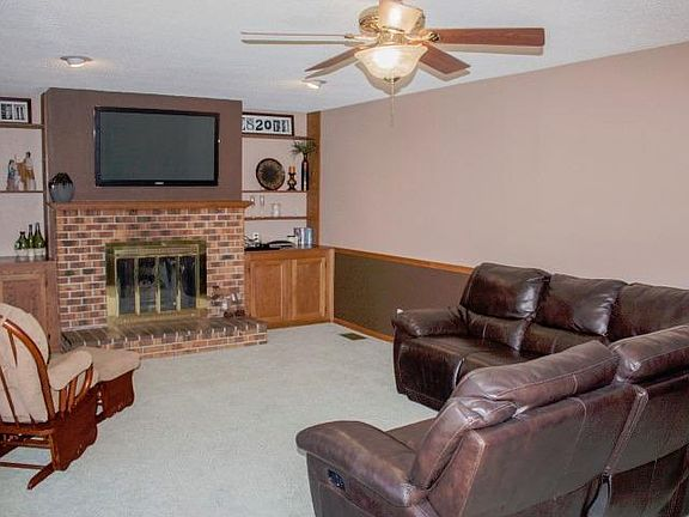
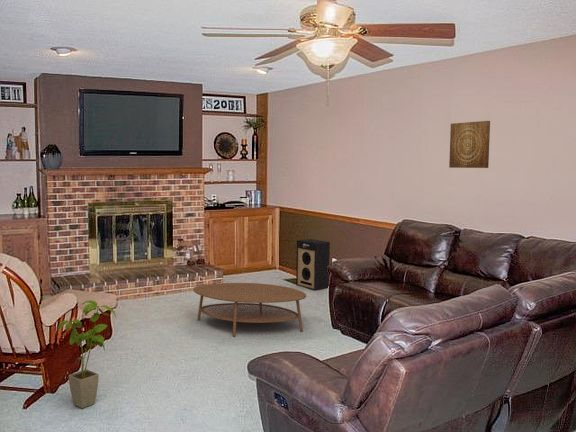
+ house plant (89, 351)
+ speaker (312, 264)
+ wall art (468, 145)
+ coffee table (248, 308)
